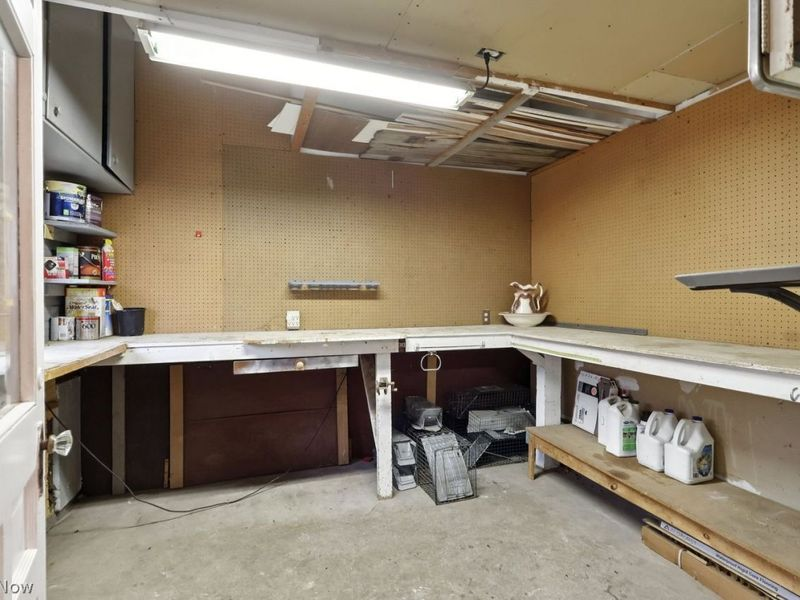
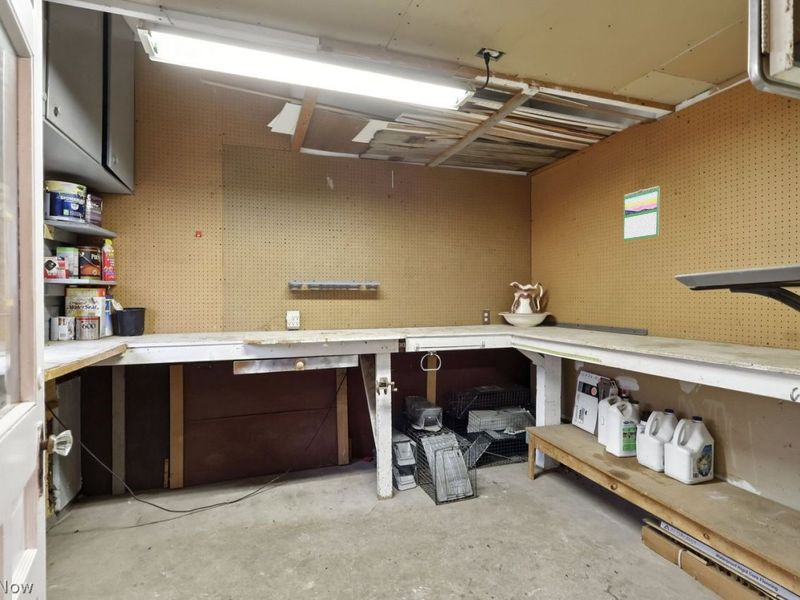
+ calendar (640, 214)
